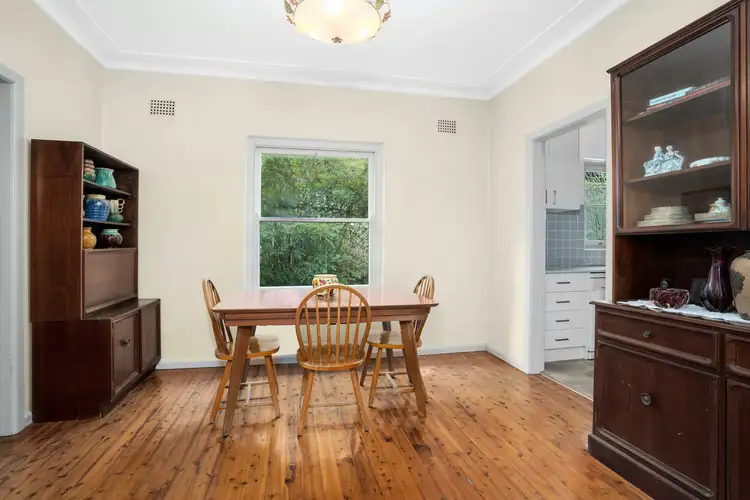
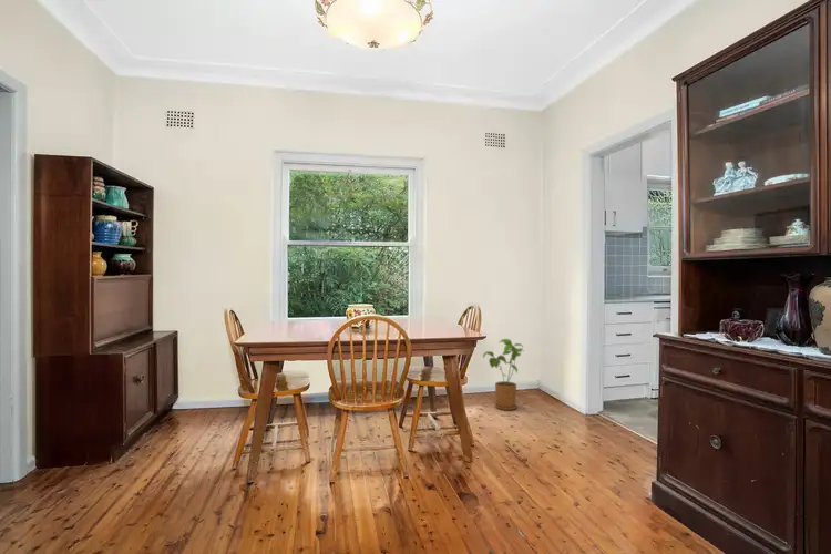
+ house plant (503, 373)
